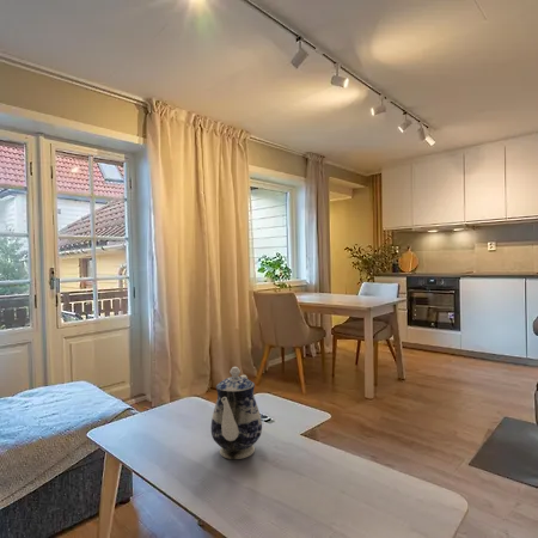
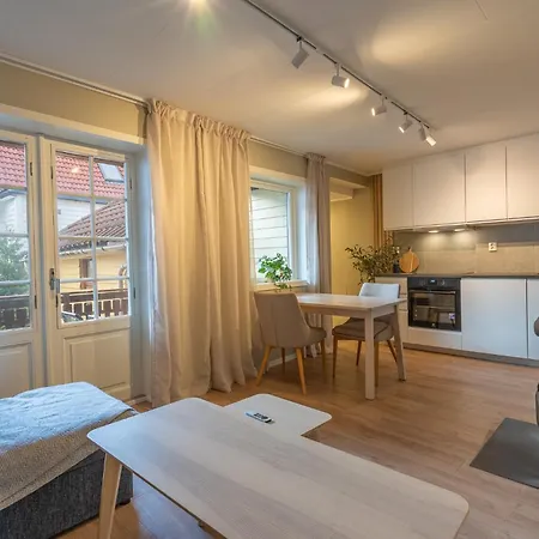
- teapot (236, 409)
